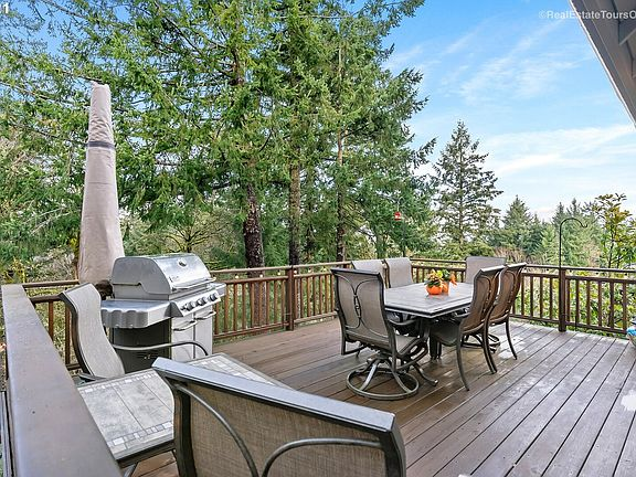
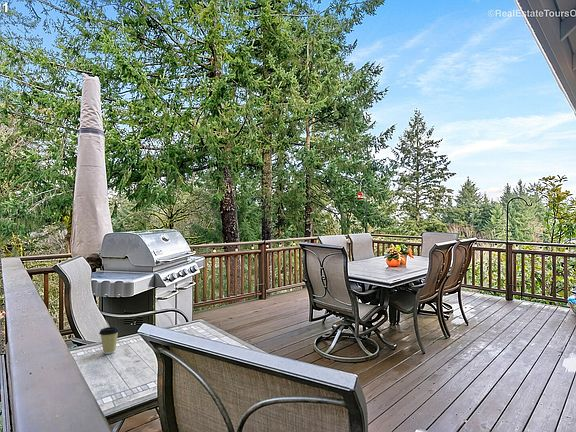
+ coffee cup (109, 340)
